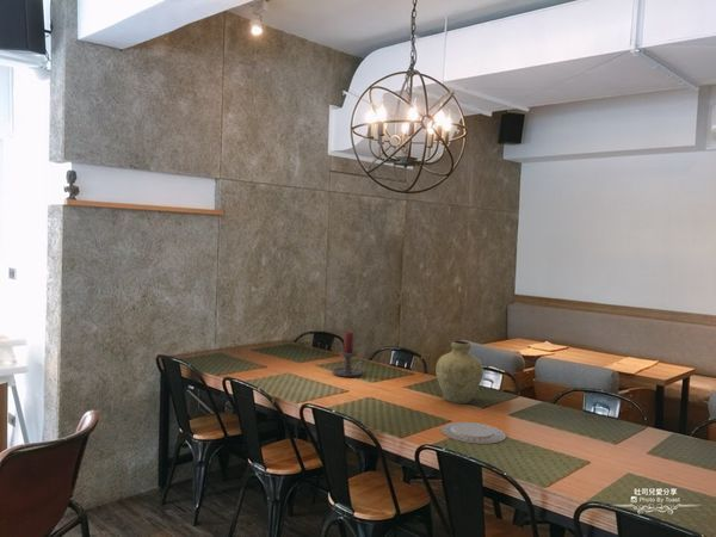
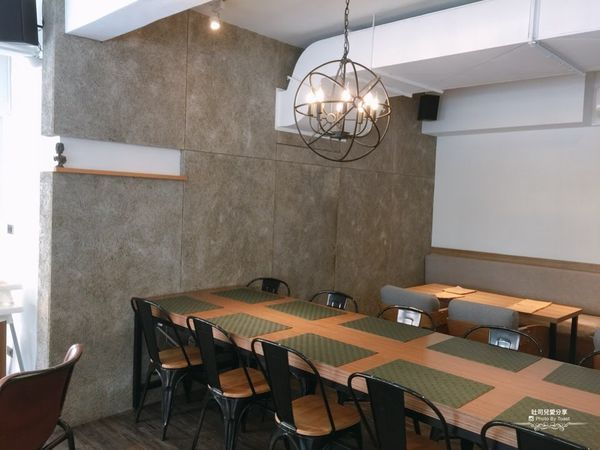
- chinaware (473, 431)
- candle holder (351, 352)
- vase (458, 371)
